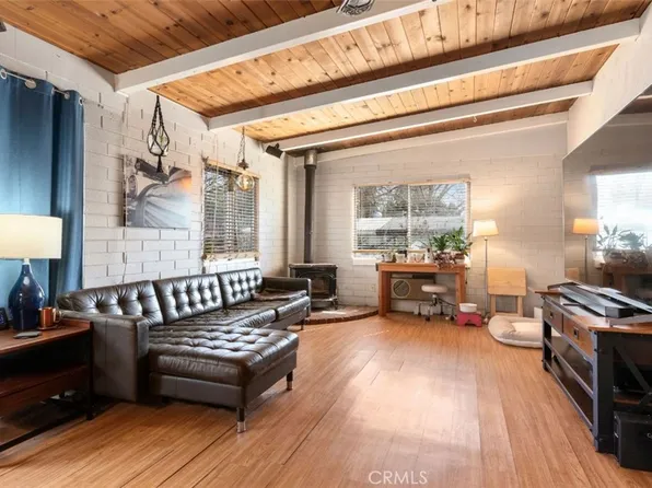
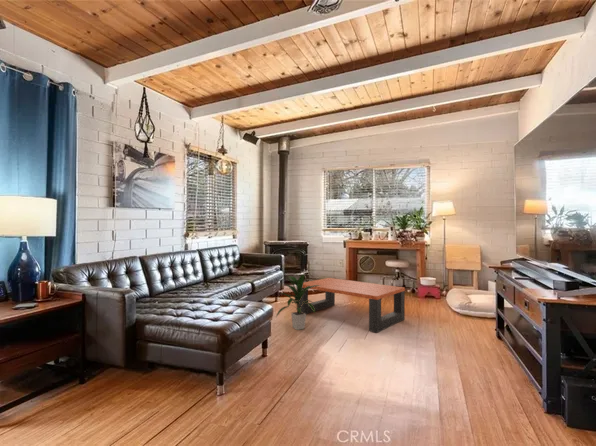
+ coffee table (351, 295)
+ indoor plant (296, 300)
